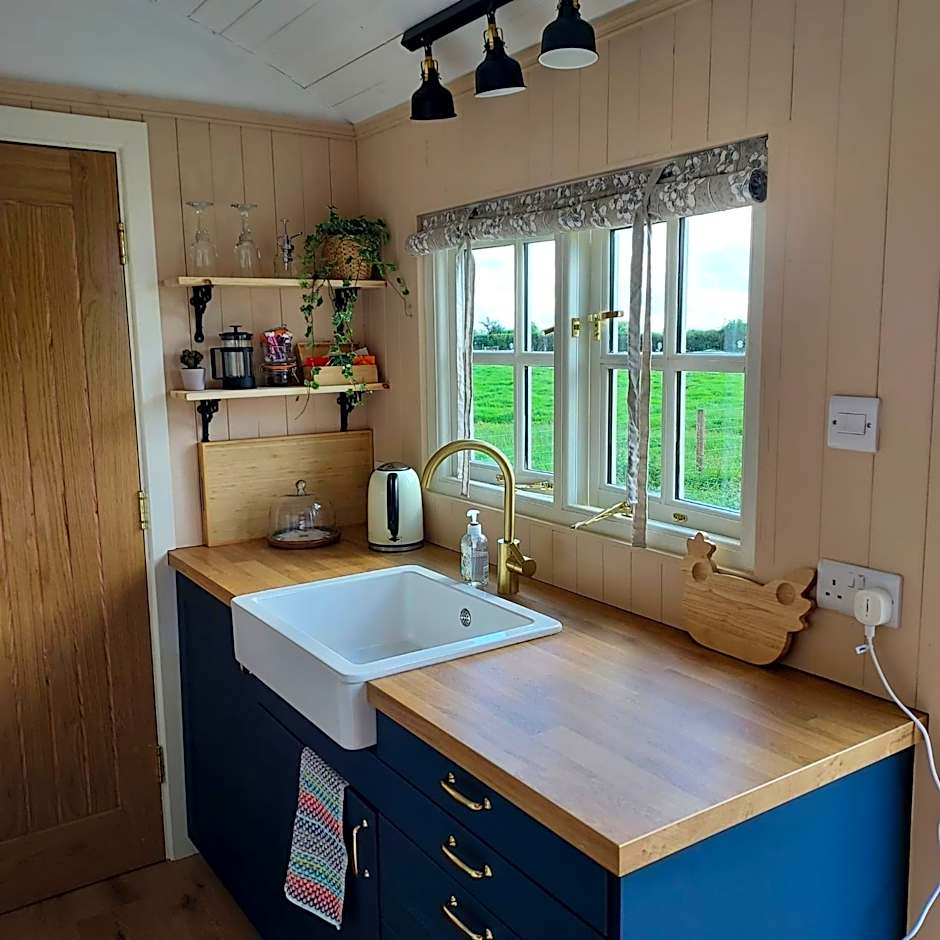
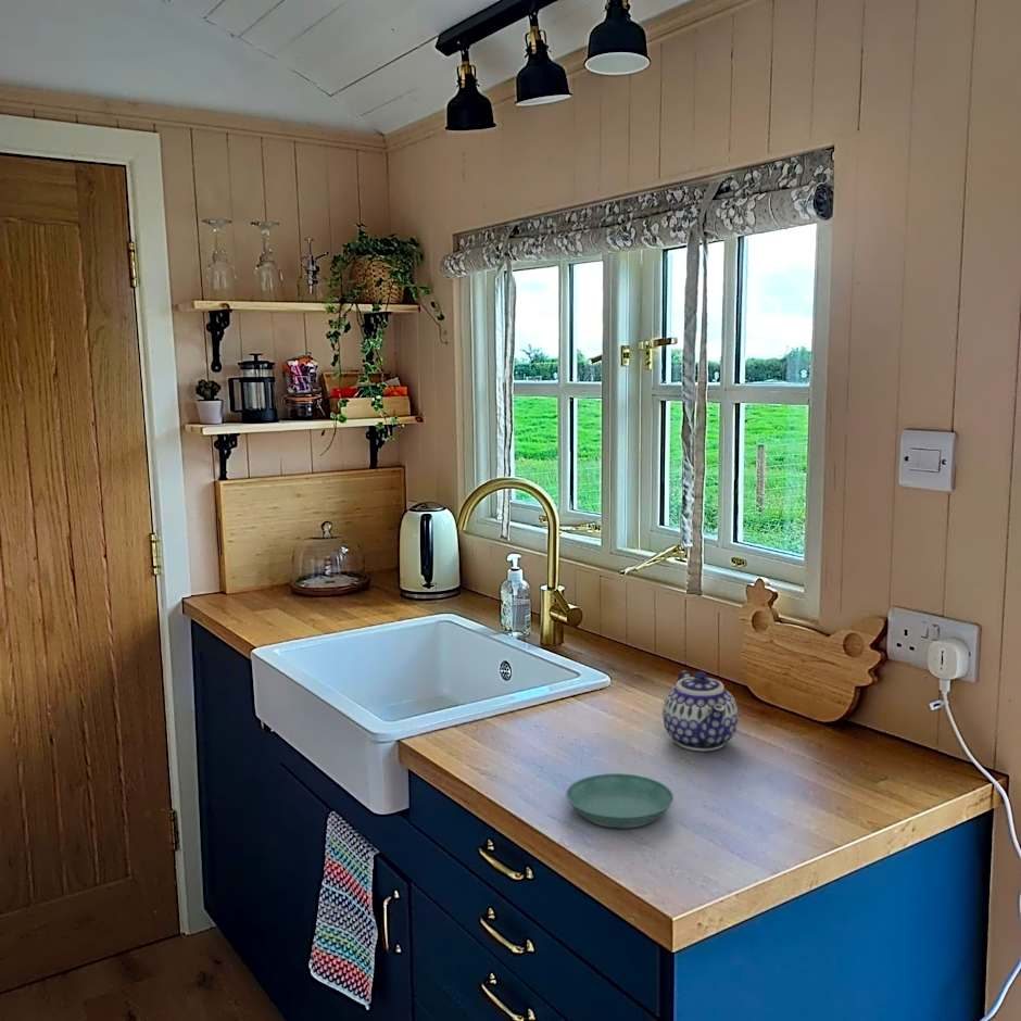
+ teapot (699, 707)
+ saucer (619, 803)
